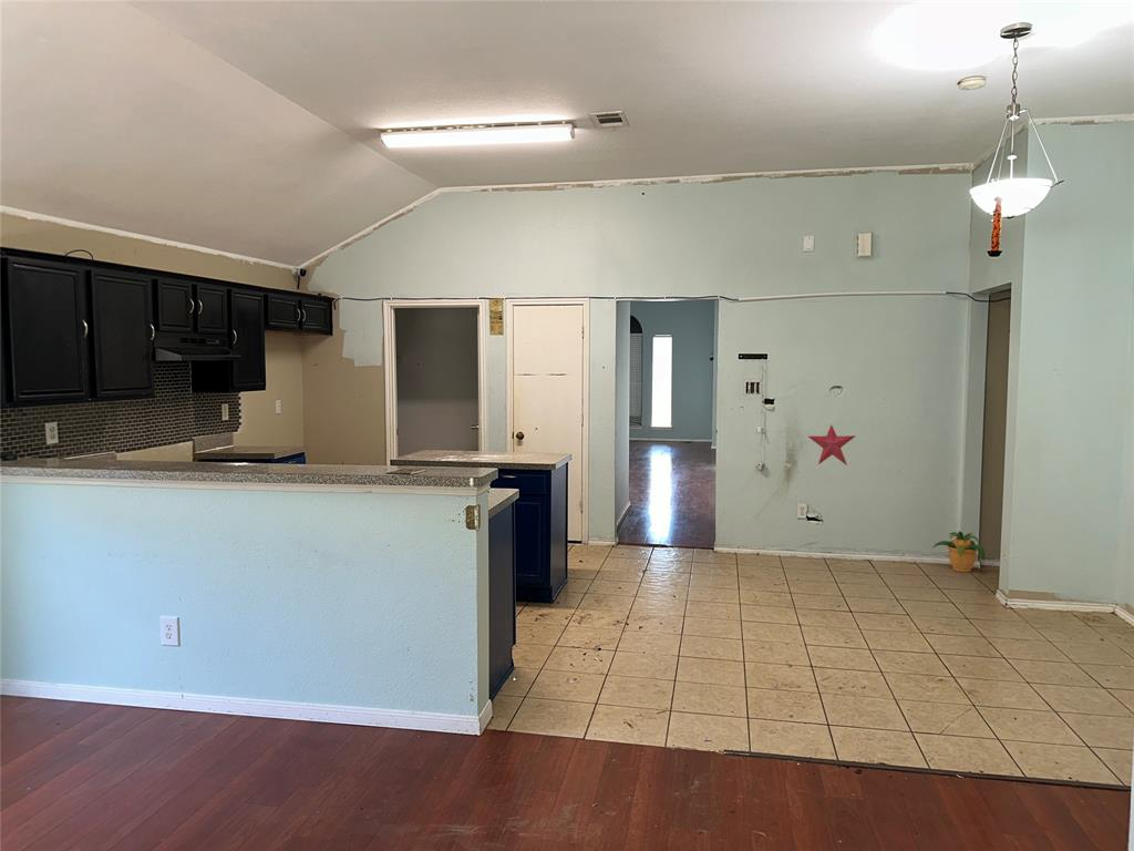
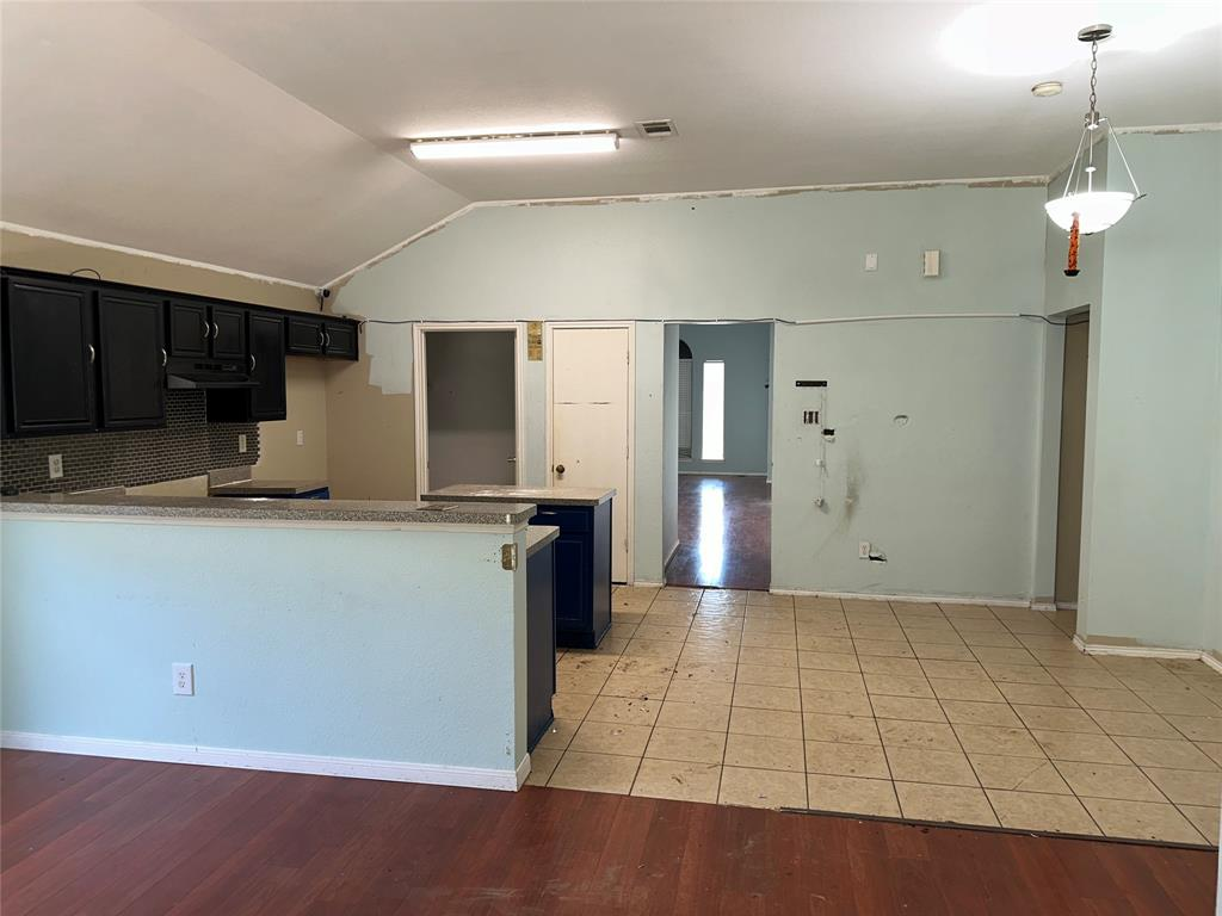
- potted plant (958, 550)
- decorative star (831, 444)
